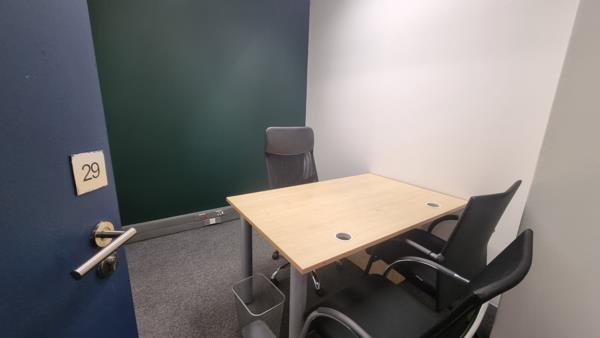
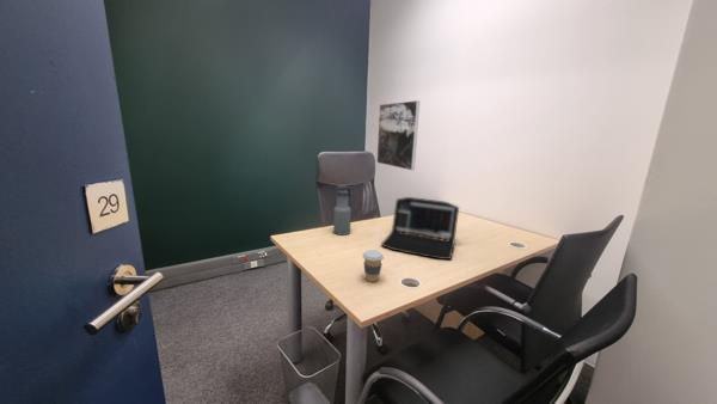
+ coffee cup (373, 265)
+ laptop (421, 225)
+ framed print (396, 135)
+ water bottle (342, 209)
